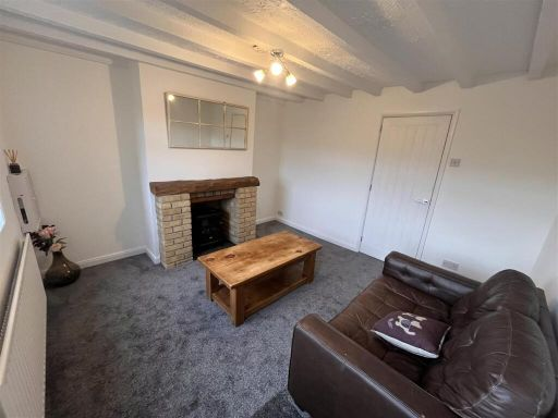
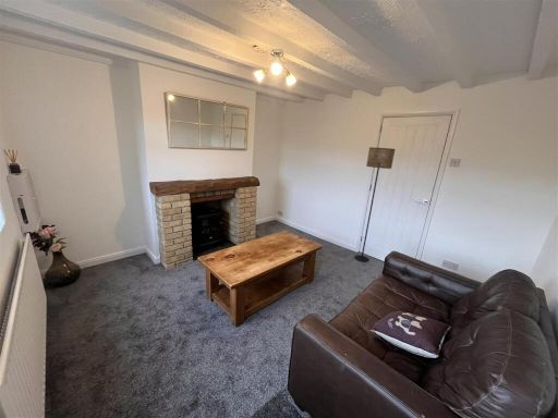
+ floor lamp (371, 207)
